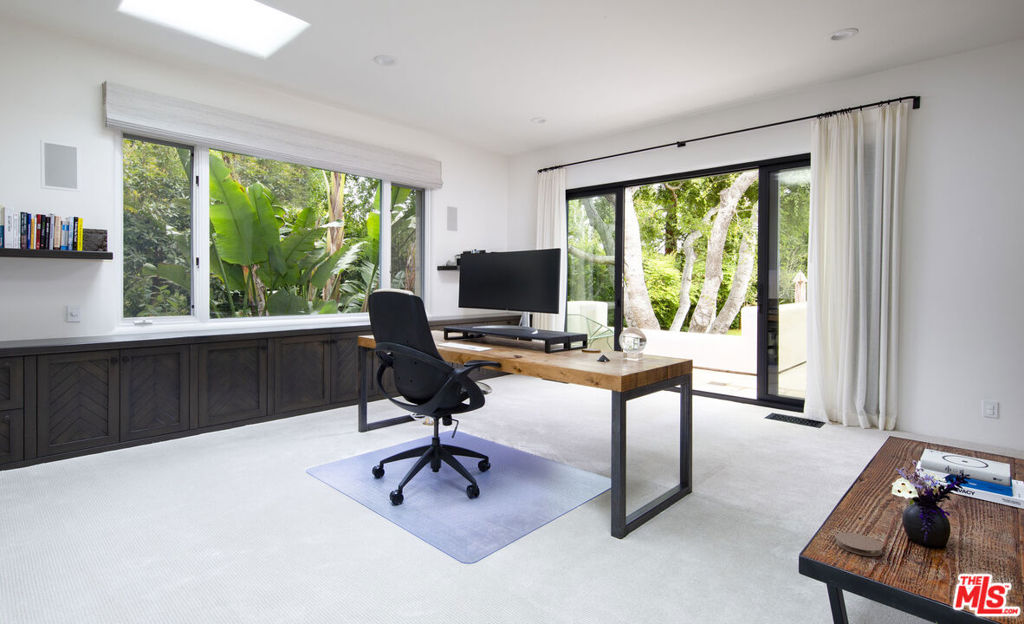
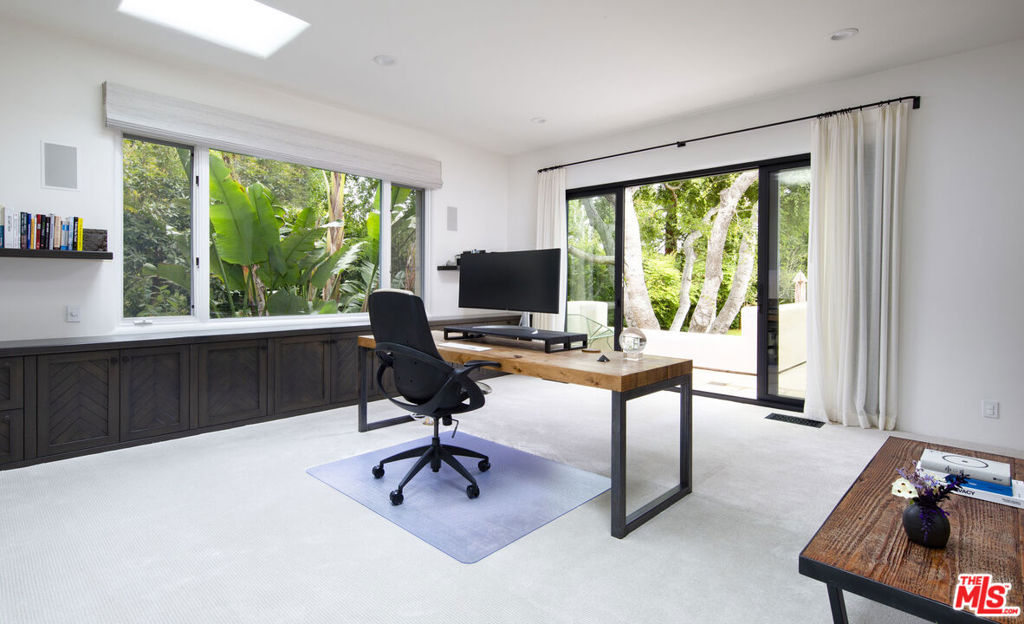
- coaster (858, 543)
